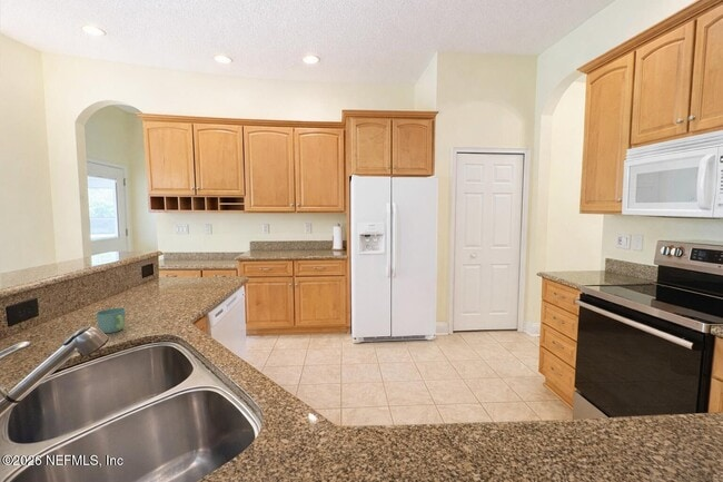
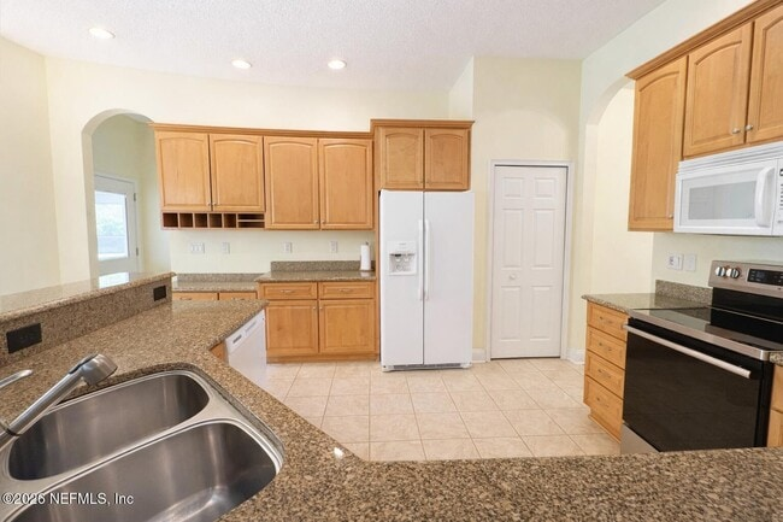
- mug (113, 321)
